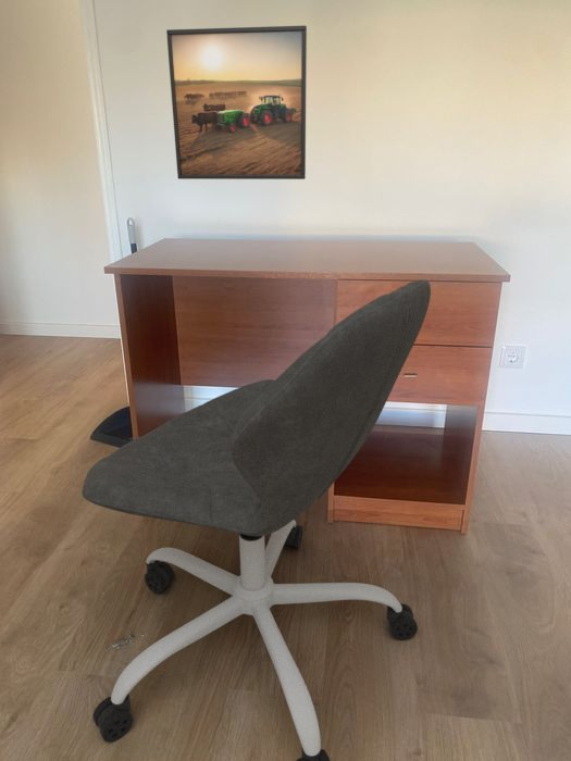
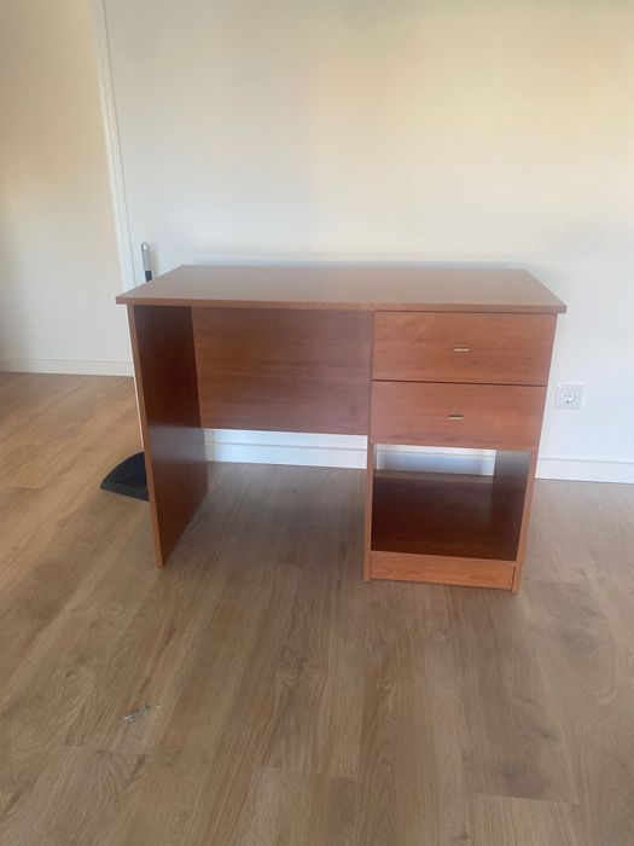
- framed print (238, 107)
- office chair (258, 485)
